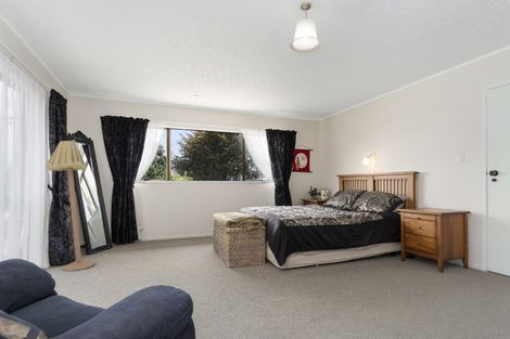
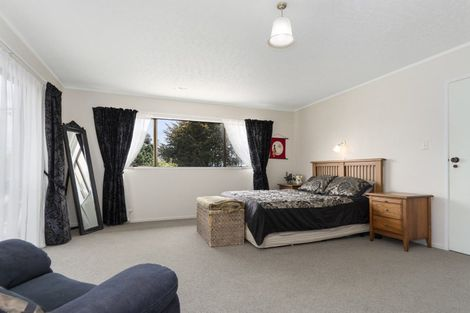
- floor lamp (71, 204)
